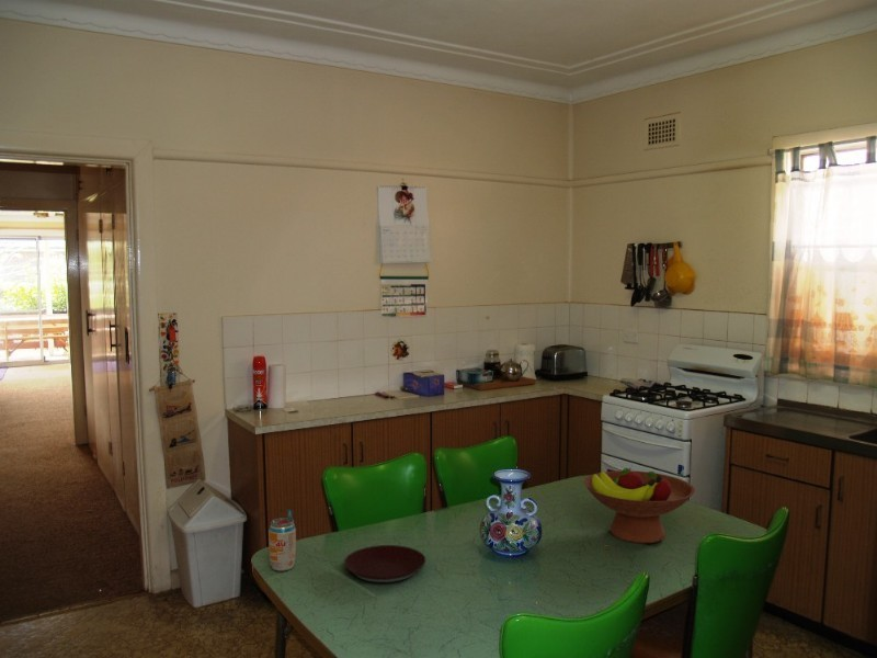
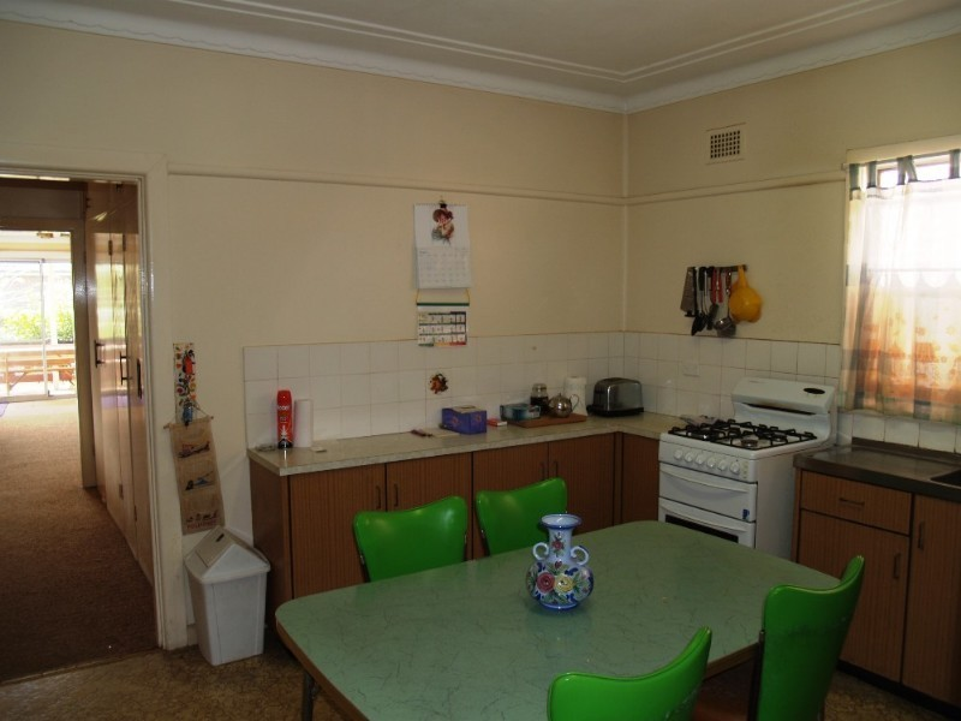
- plate (385, 565)
- beverage can (283, 540)
- fruit bowl (638, 500)
